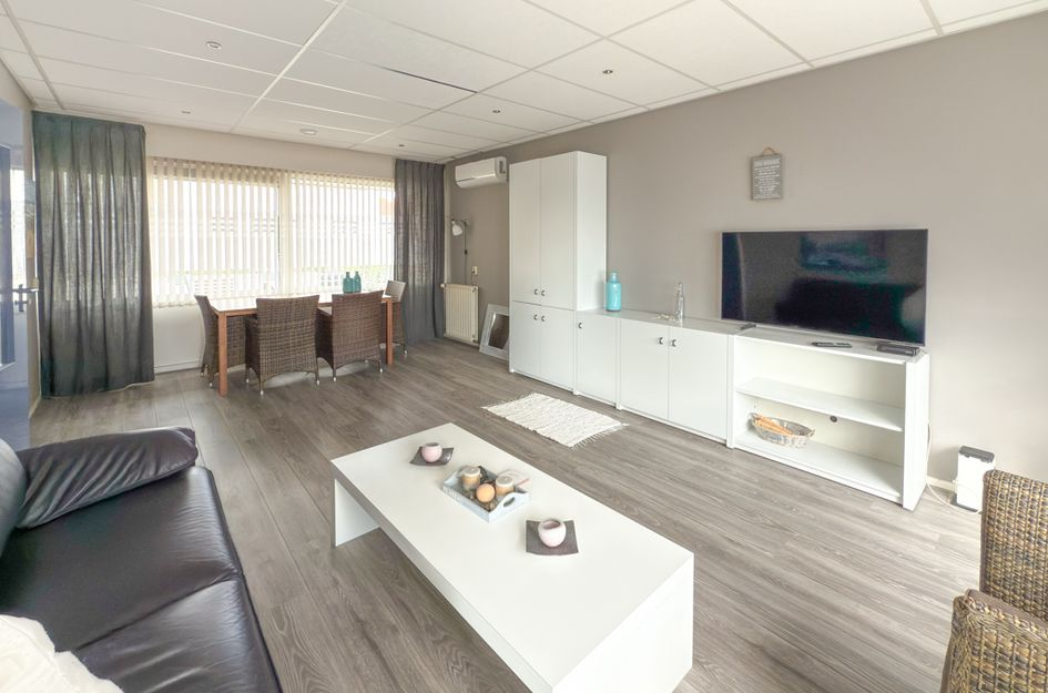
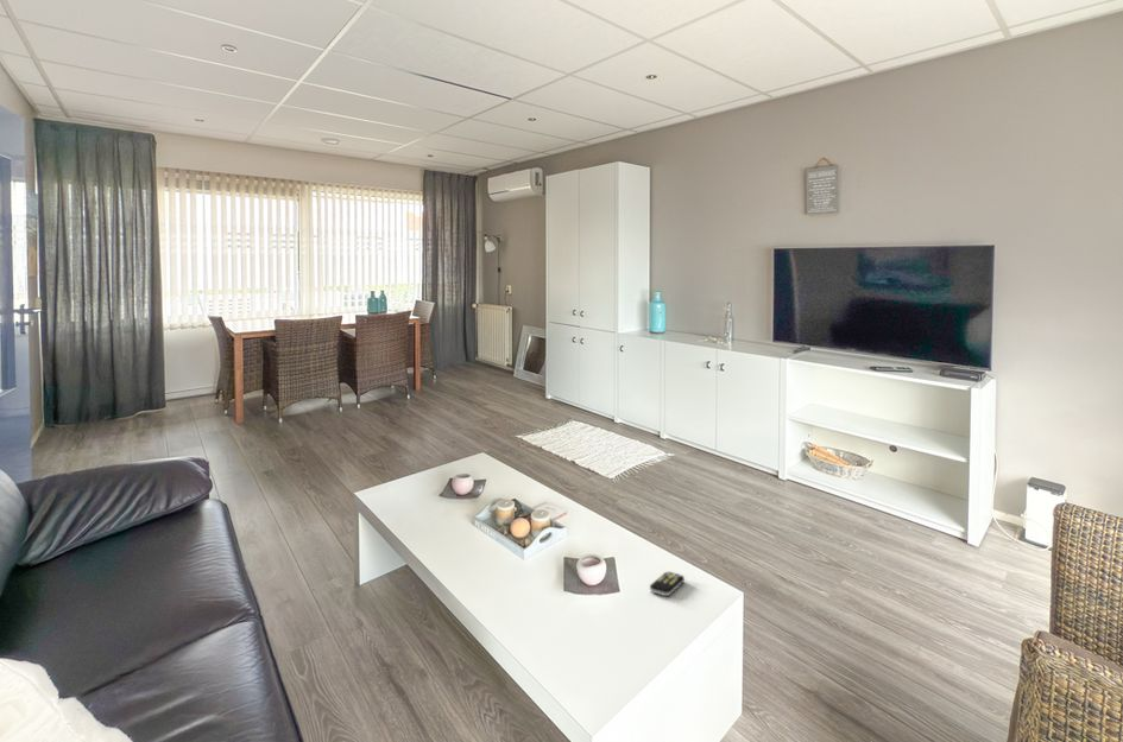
+ remote control (667, 583)
